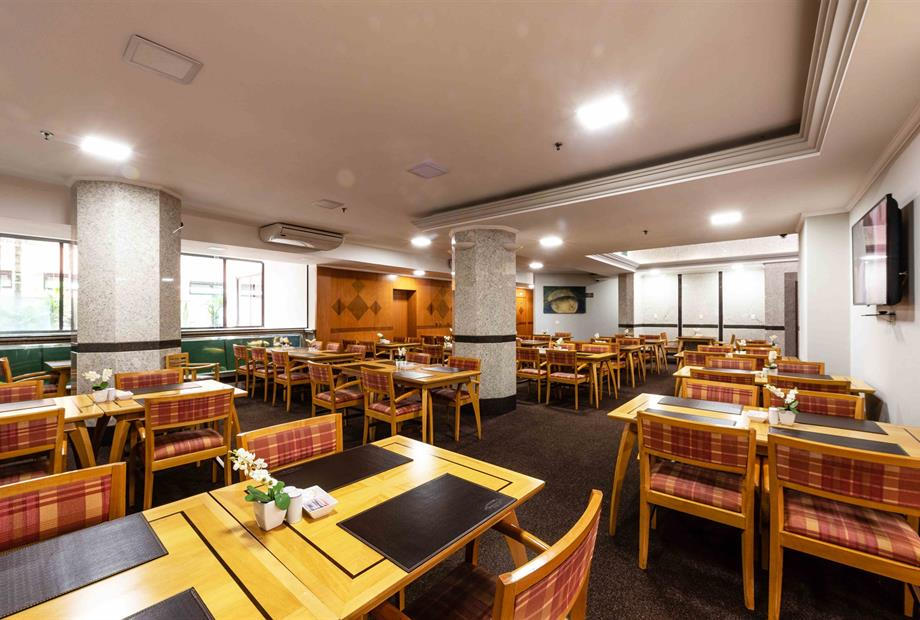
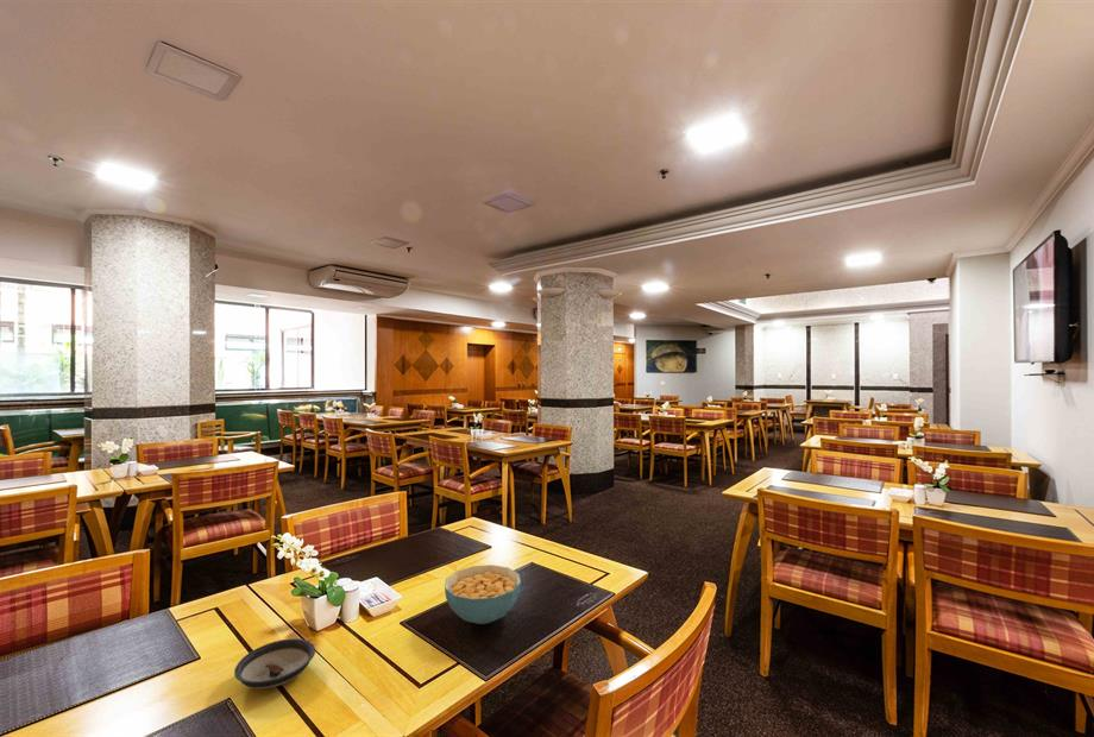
+ saucer (276, 667)
+ cereal bowl (483, 599)
